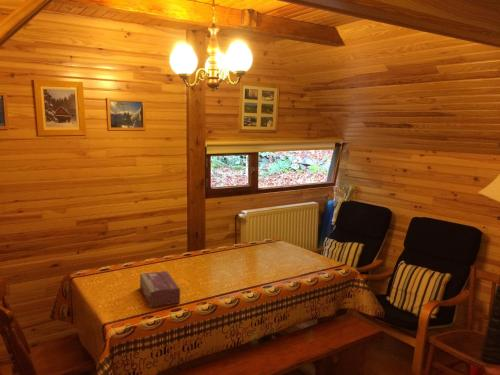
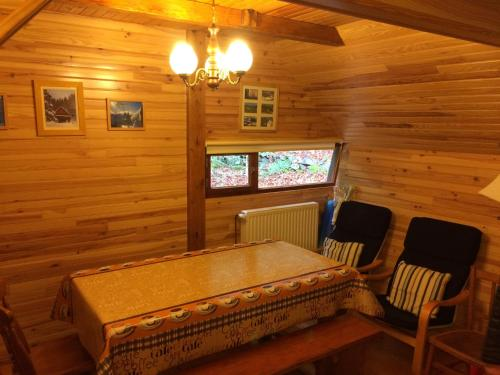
- tissue box (159, 287)
